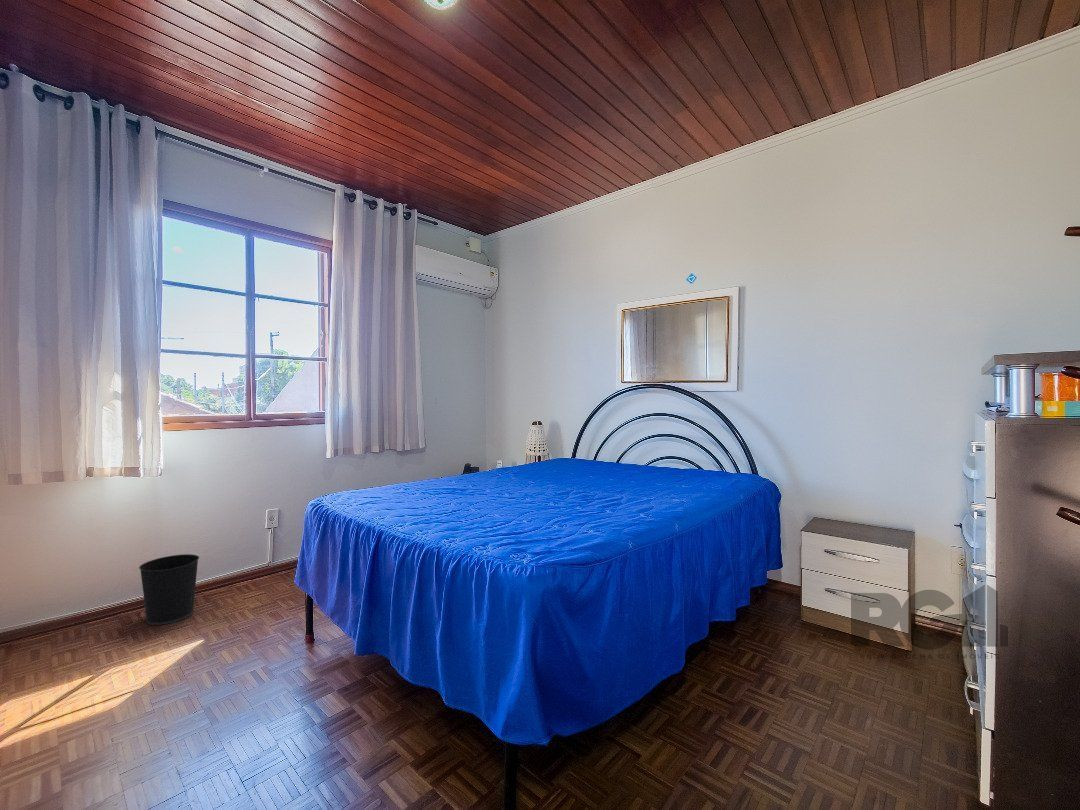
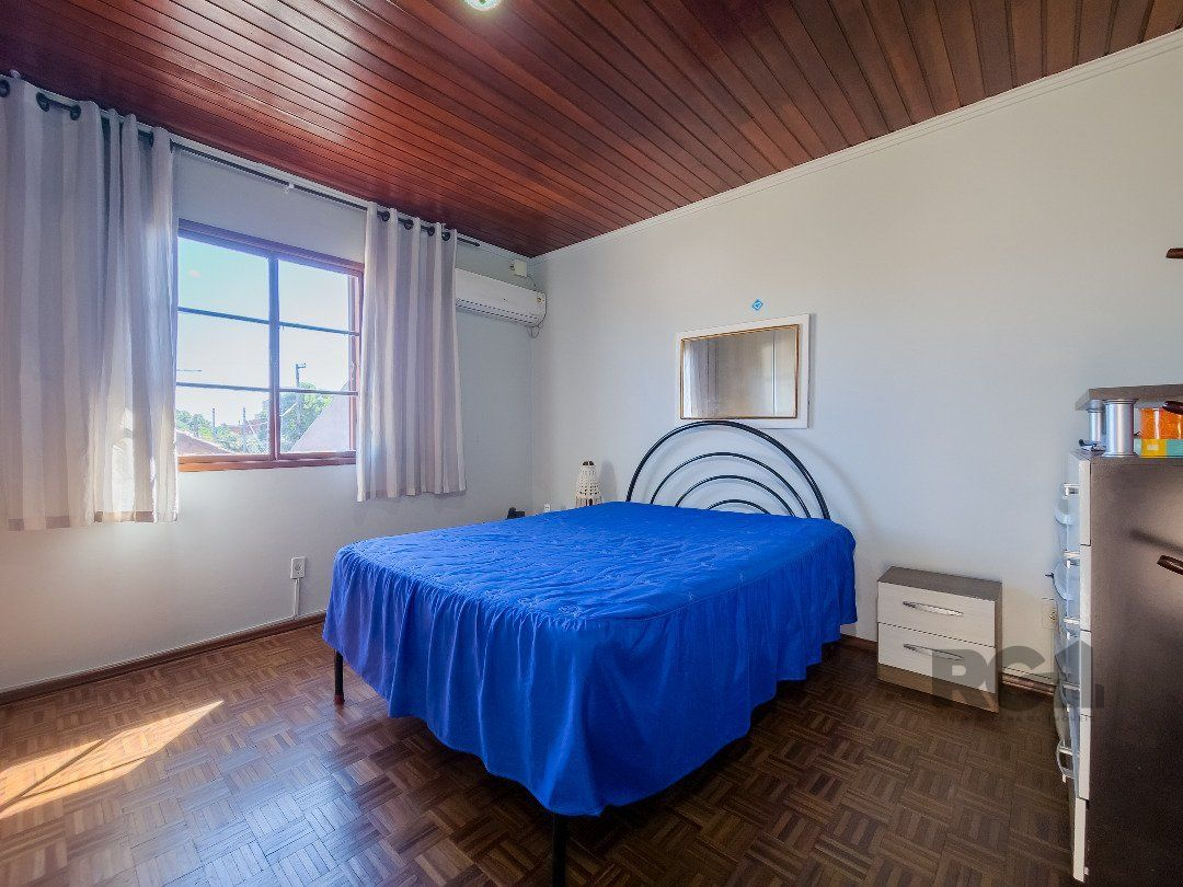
- wastebasket (170, 589)
